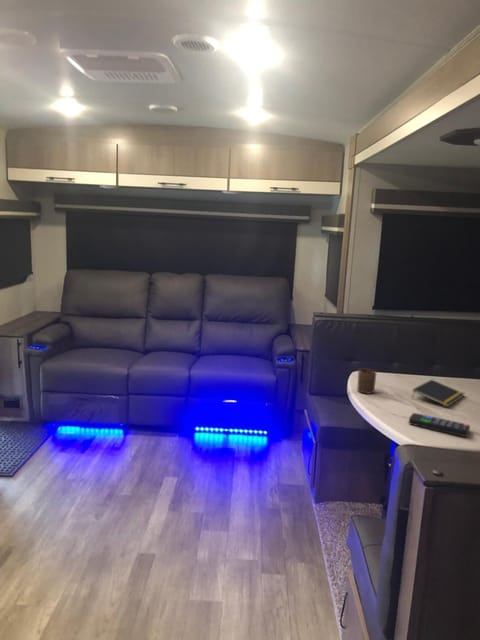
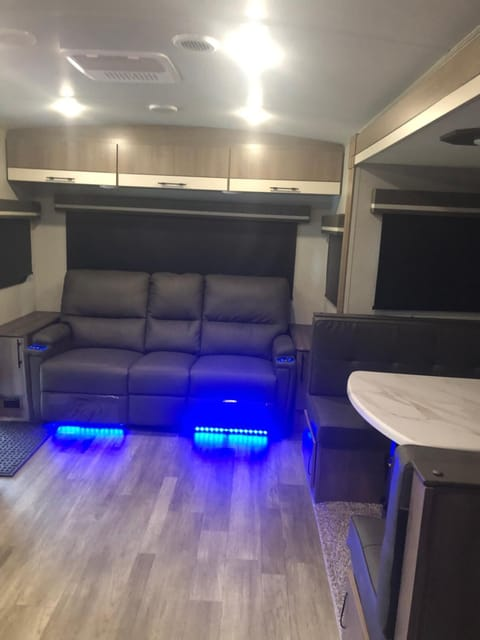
- notepad (439, 392)
- cup (366, 380)
- remote control (438, 424)
